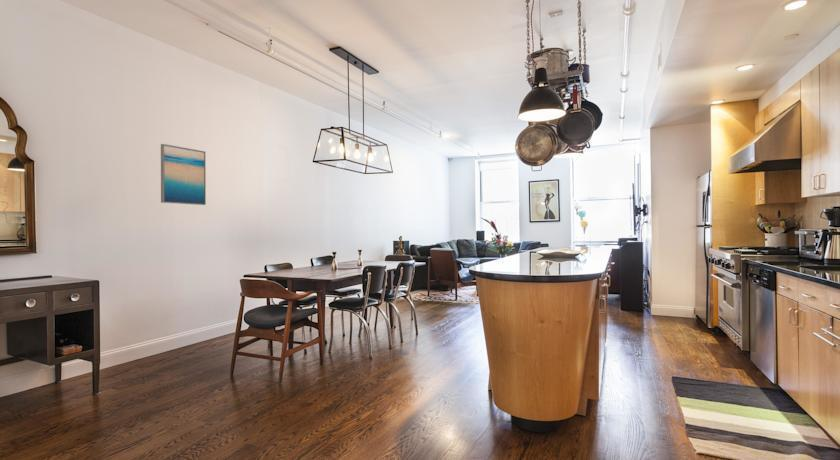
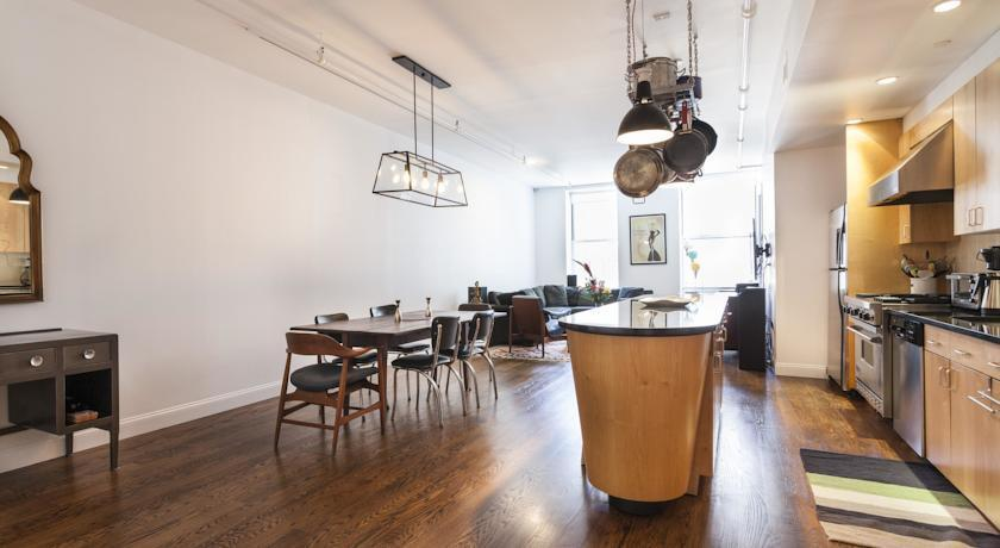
- wall art (184, 175)
